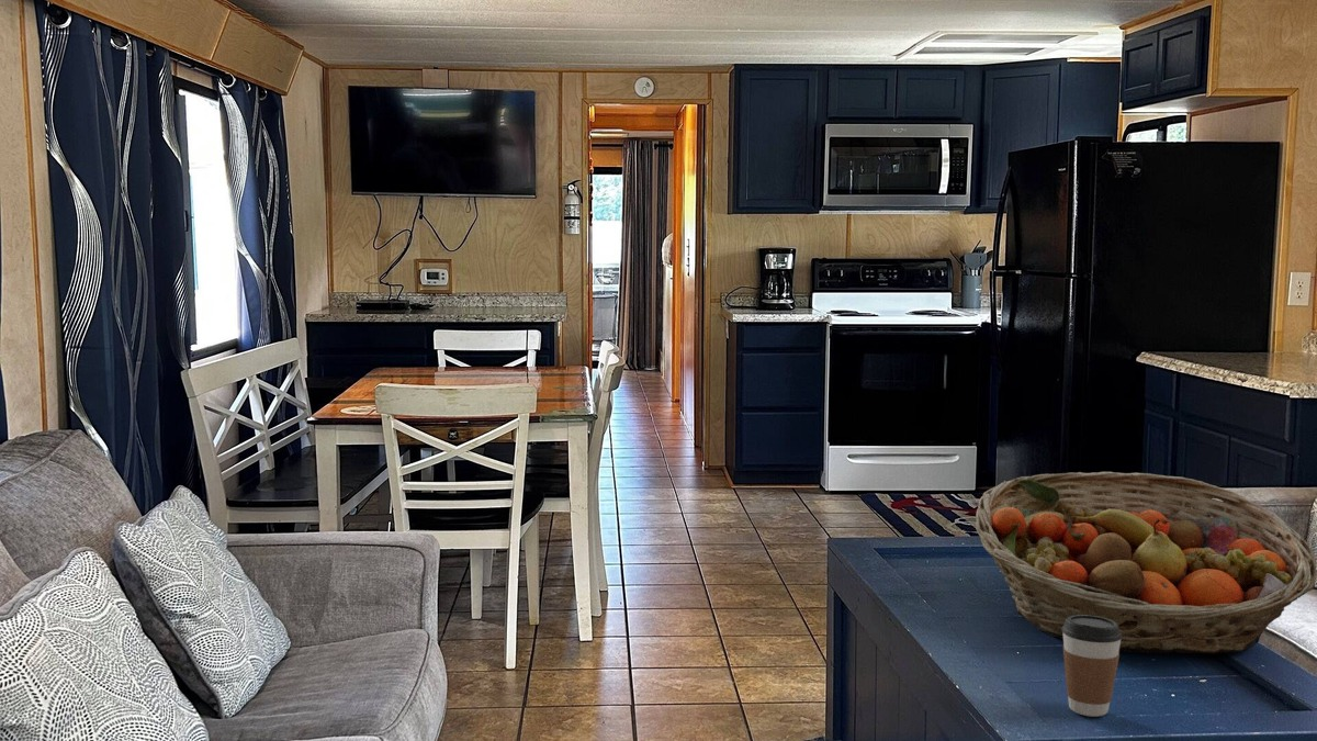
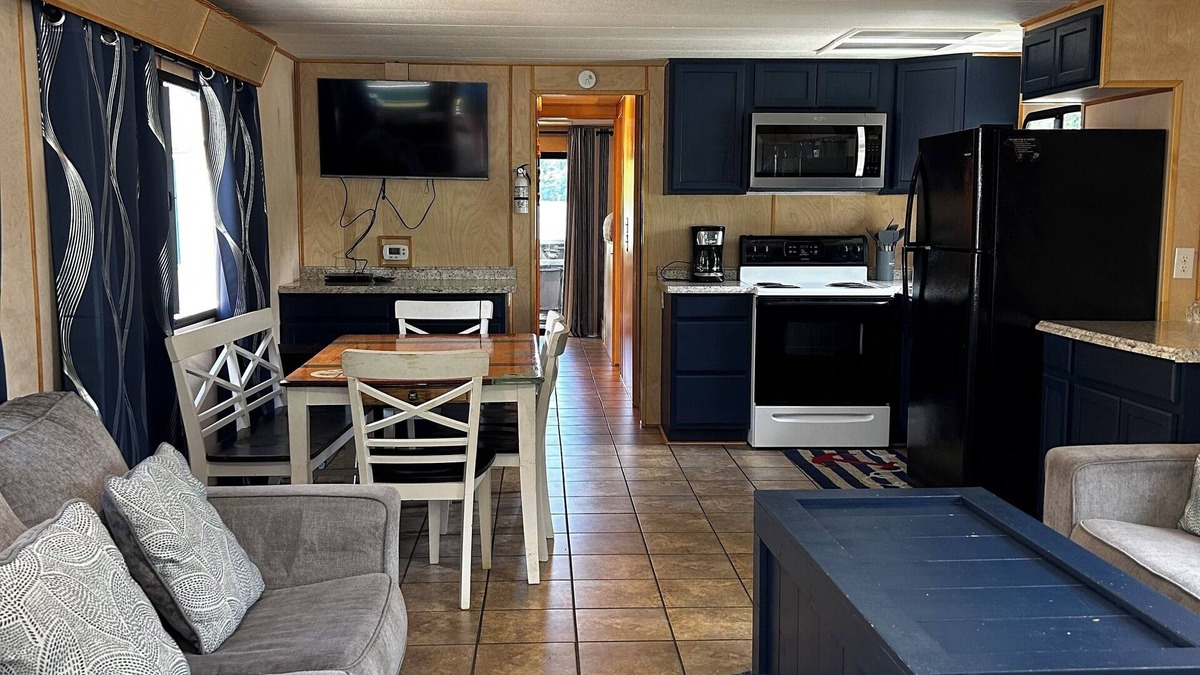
- coffee cup (1090, 665)
- fruit basket (1136, 558)
